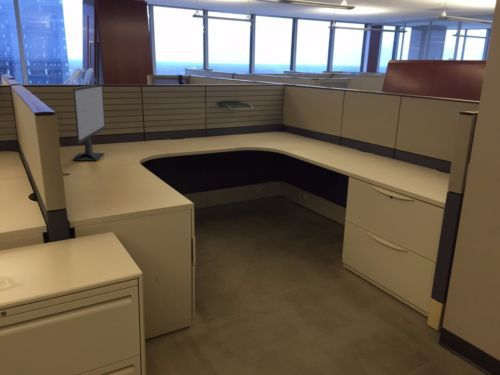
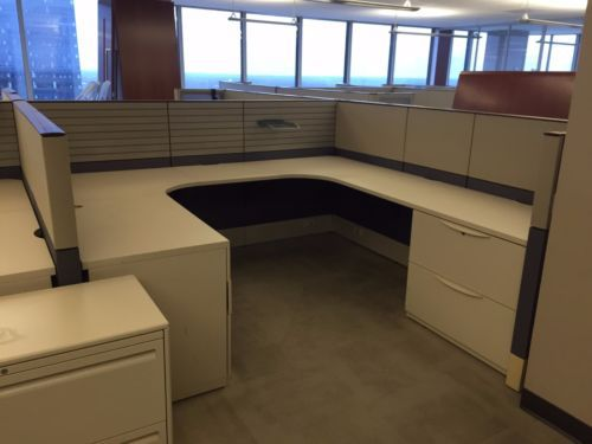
- computer monitor (86, 122)
